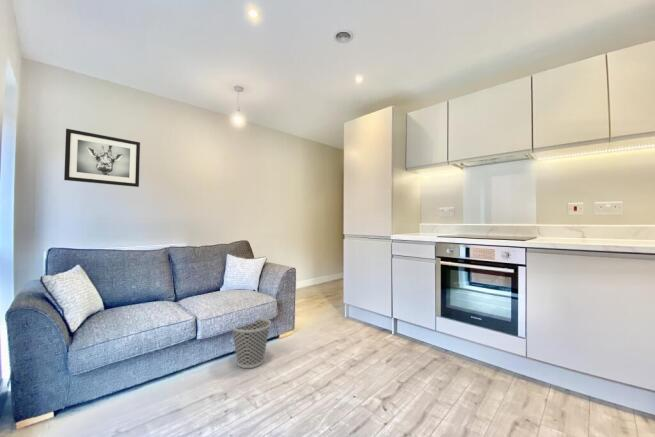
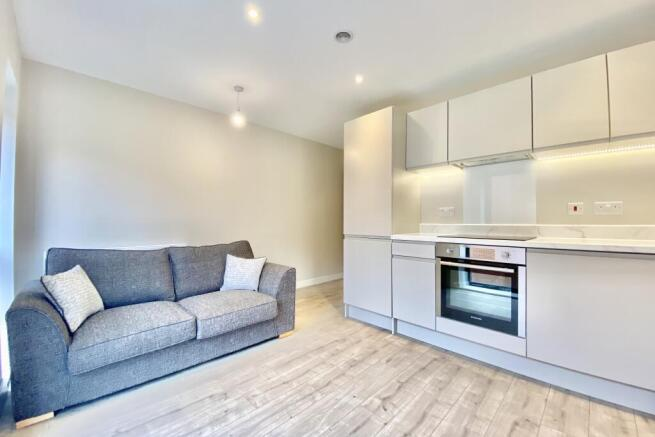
- wall art (104, 159)
- wastebasket (250, 342)
